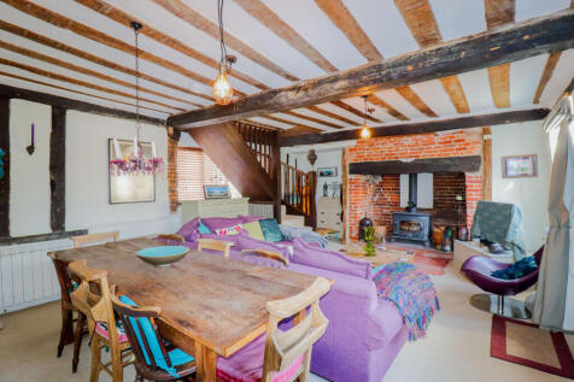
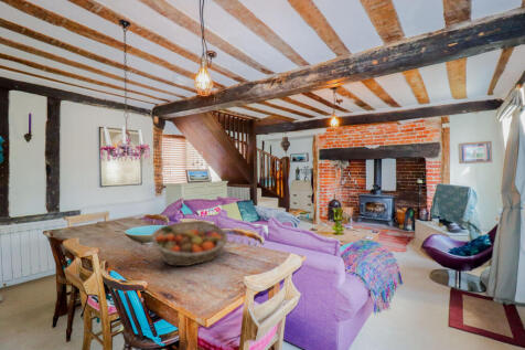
+ fruit basket (191, 241)
